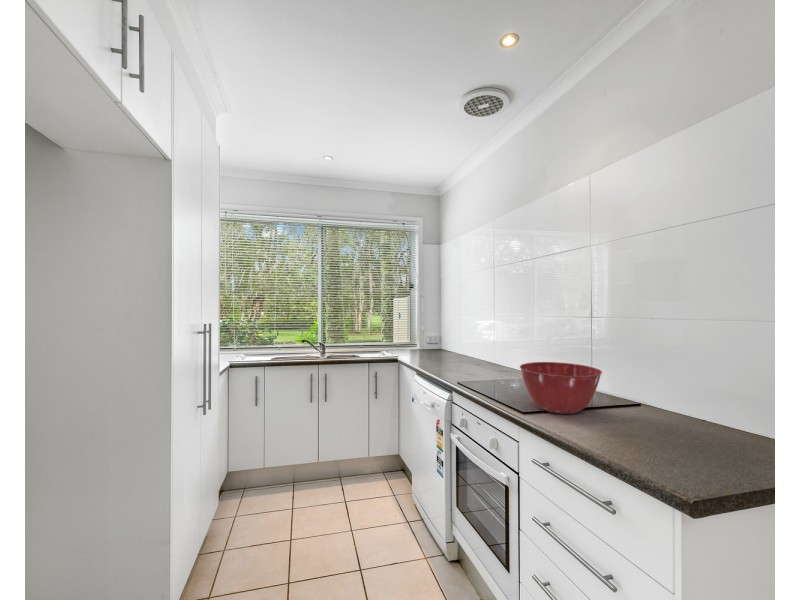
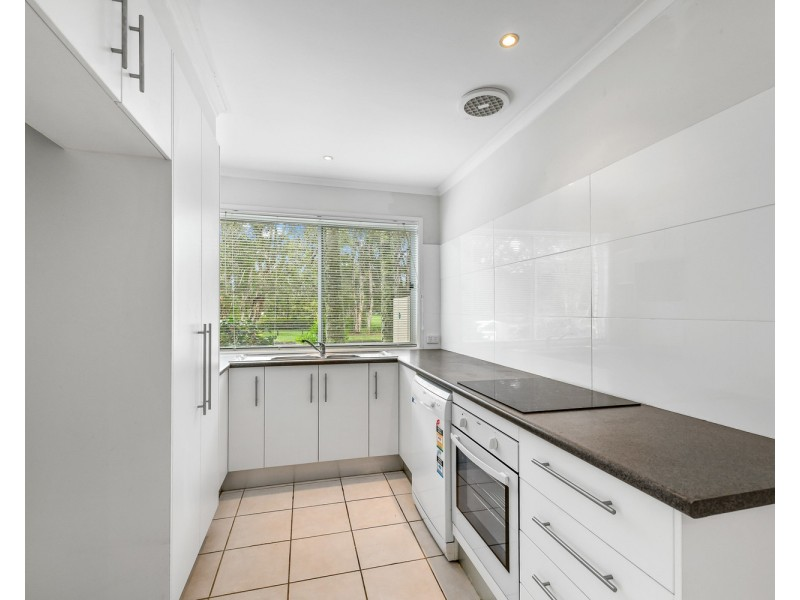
- mixing bowl (559, 388)
